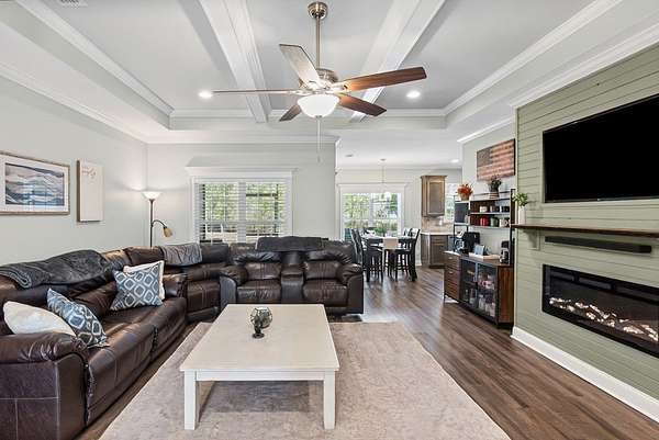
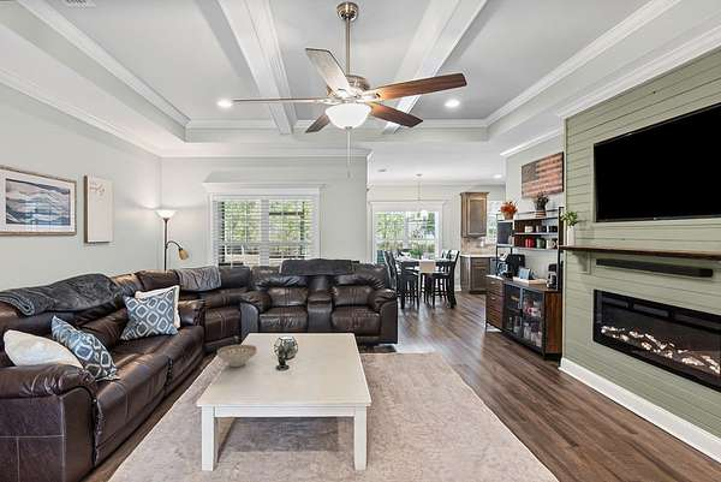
+ decorative bowl (237, 356)
